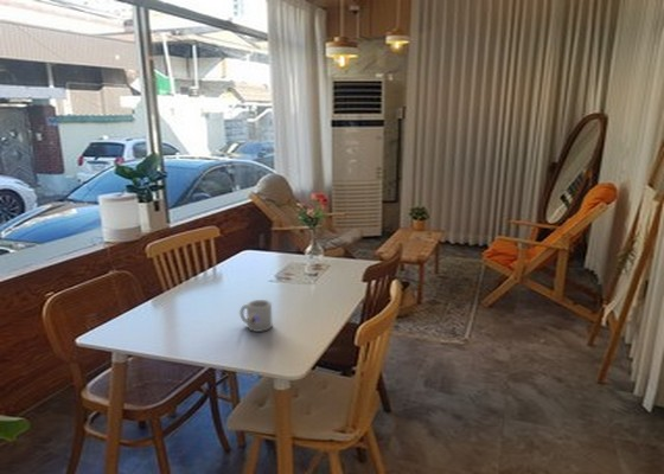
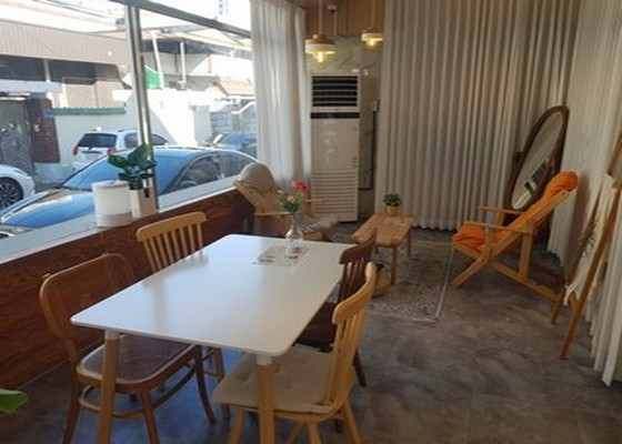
- mug (255, 314)
